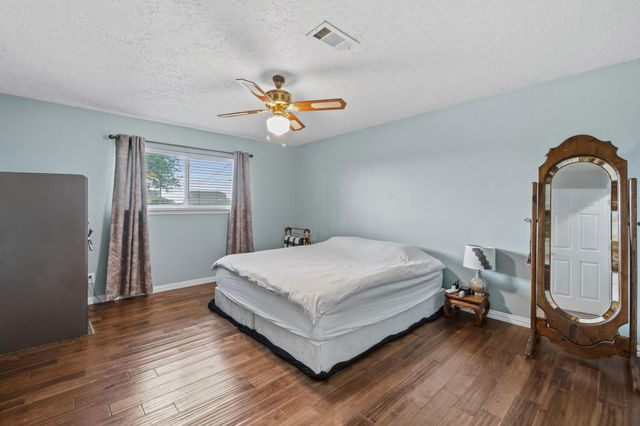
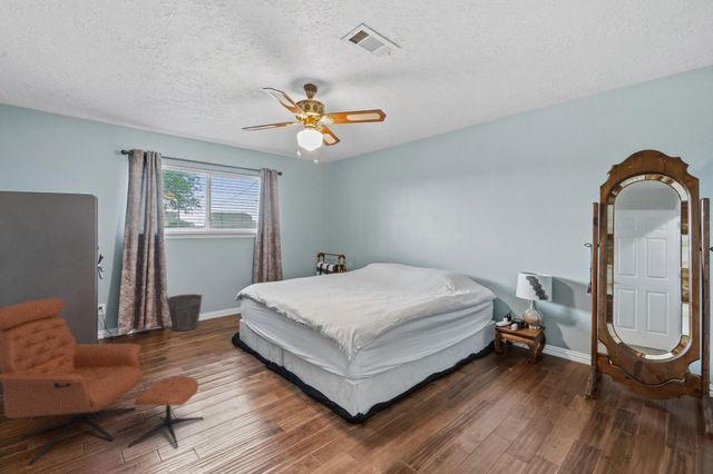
+ waste bin (185, 312)
+ armchair (107, 366)
